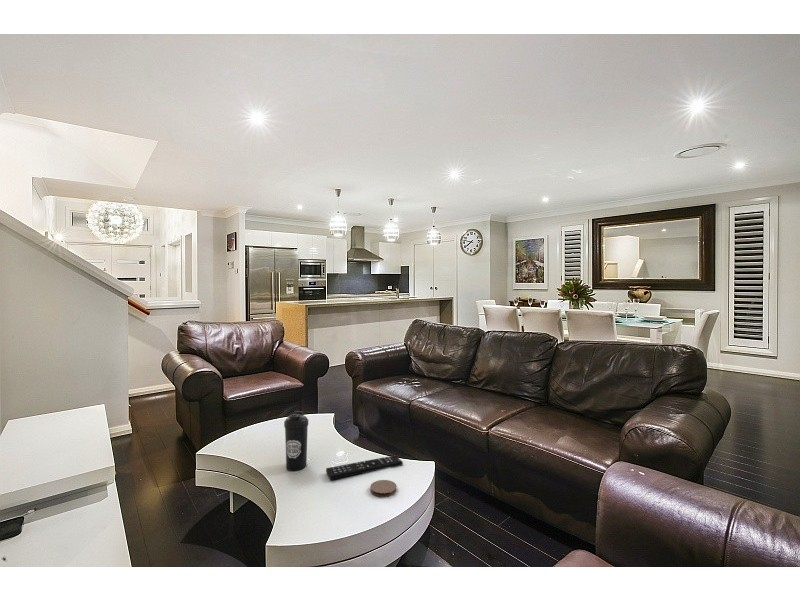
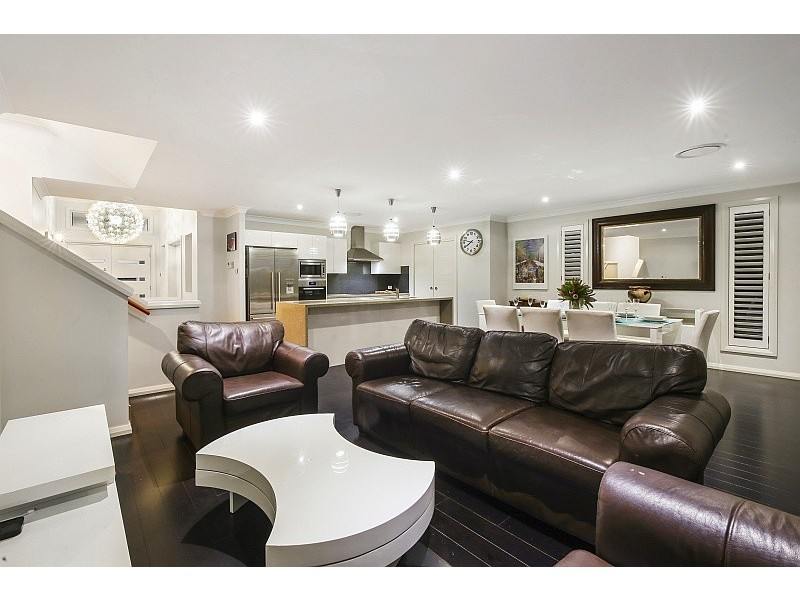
- coaster (383, 488)
- remote control (365, 466)
- water bottle (296, 439)
